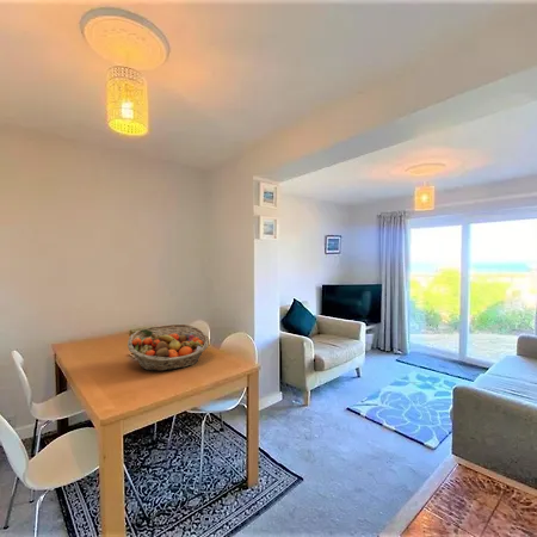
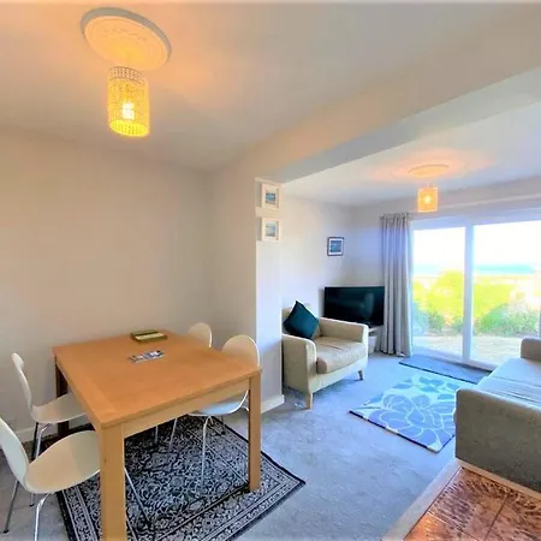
- fruit basket (169, 346)
